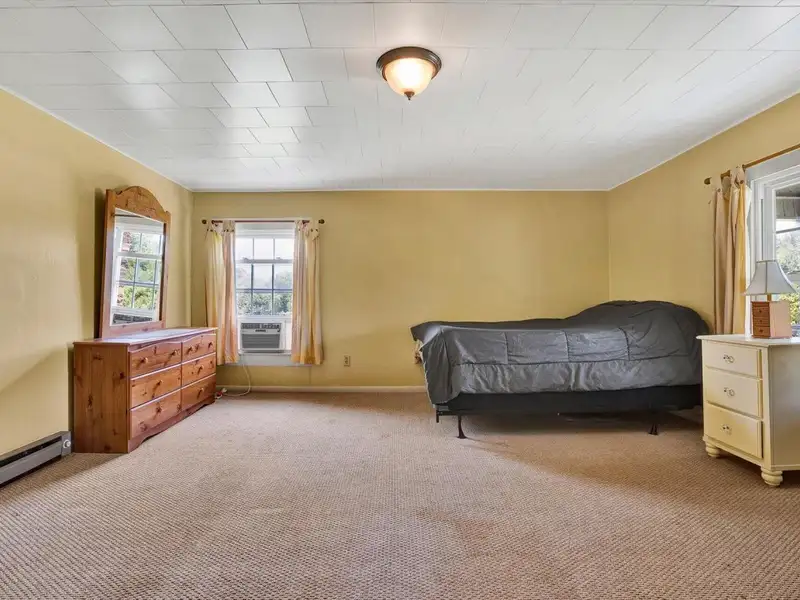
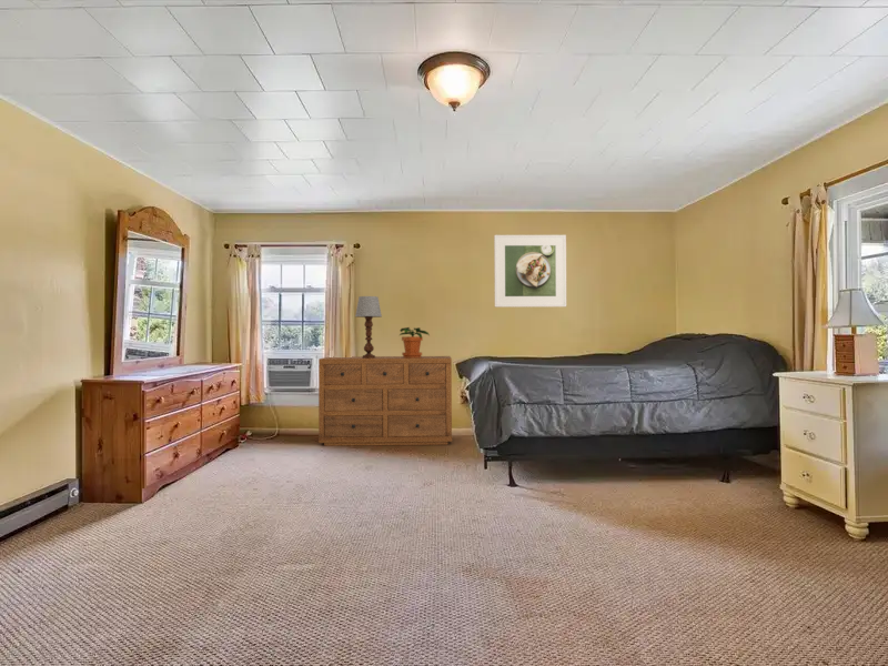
+ potted plant (414, 342)
+ table lamp (369, 326)
+ dresser (387, 398)
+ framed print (529, 271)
